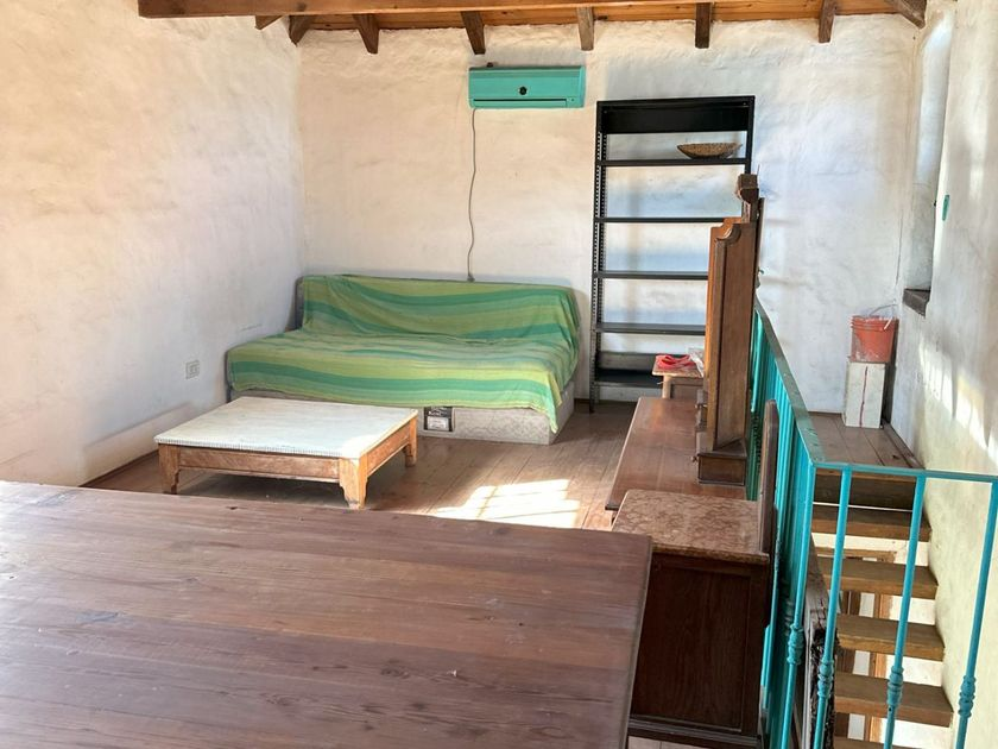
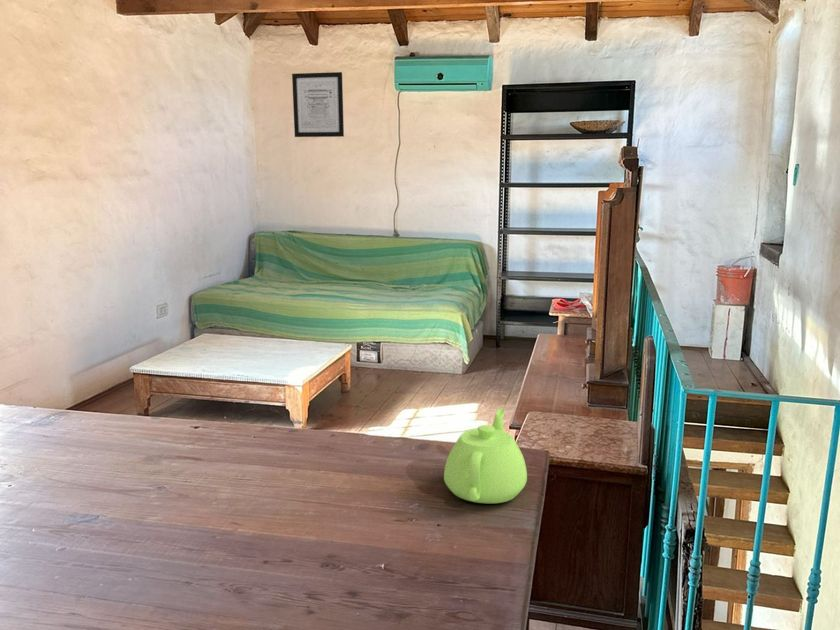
+ wall art (318, 105)
+ teapot (487, 457)
